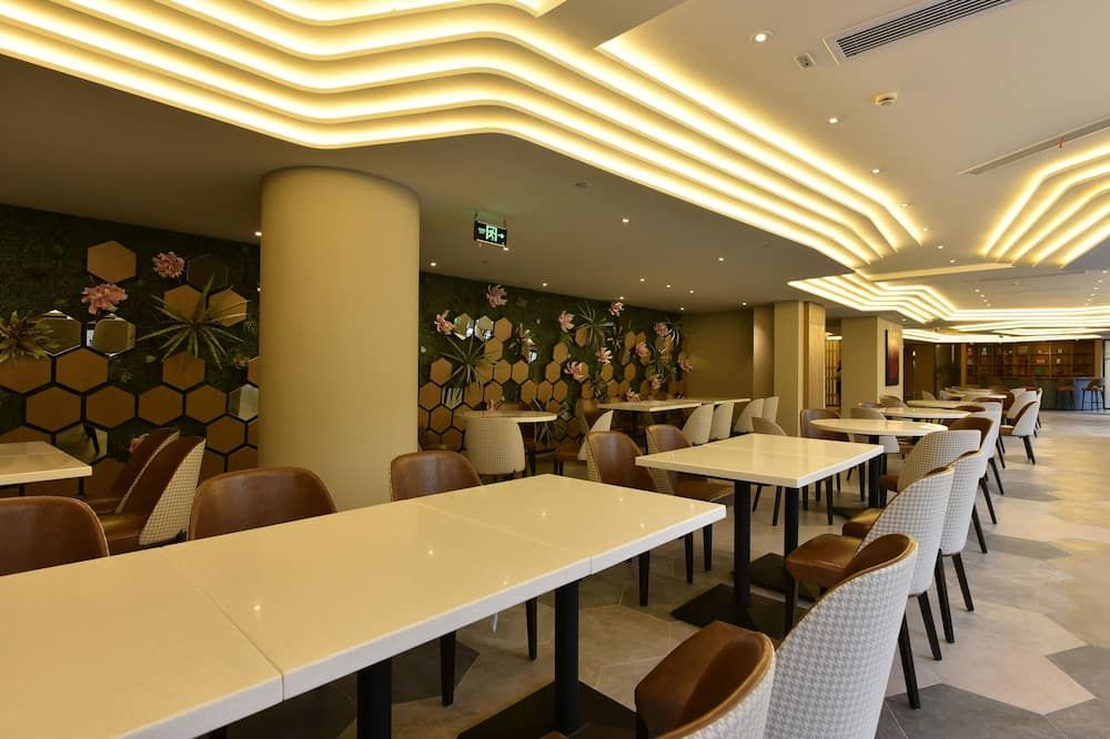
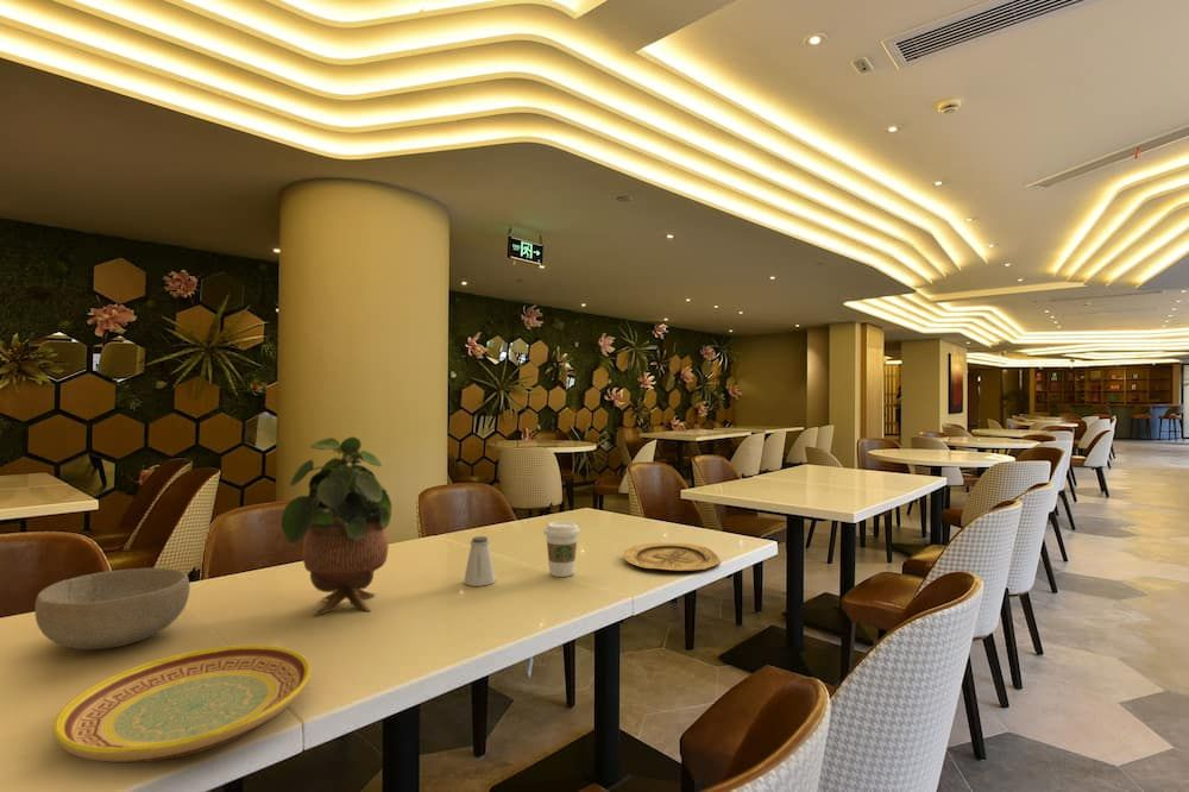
+ plate (671, 557)
+ coffee cup (561, 548)
+ bowl (115, 610)
+ plate (194, 702)
+ saltshaker (479, 559)
+ potted plant (339, 521)
